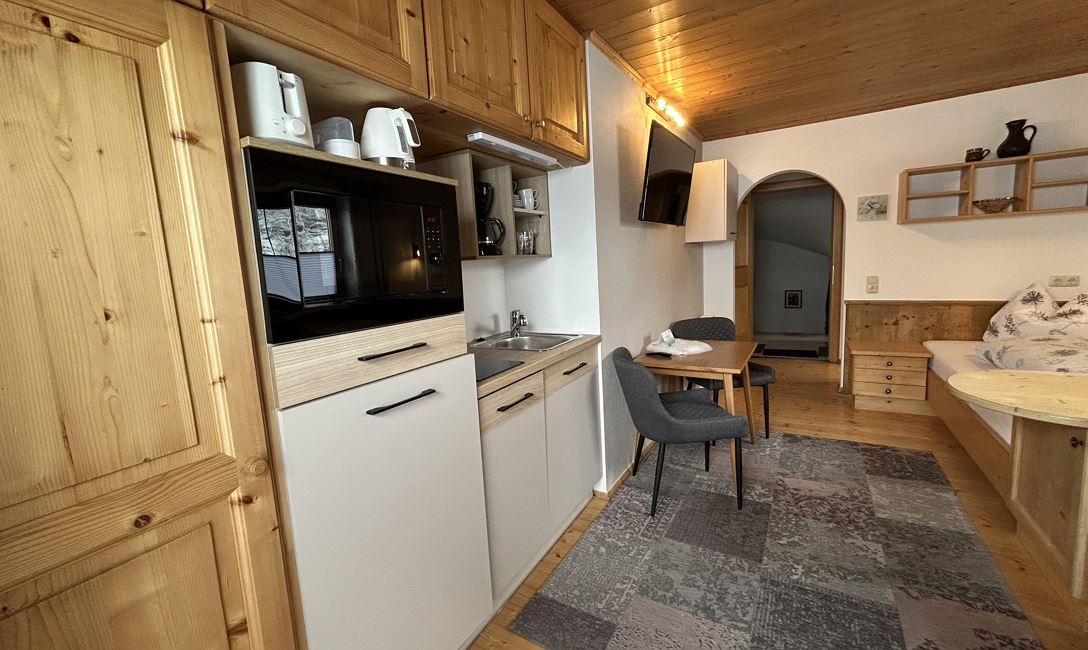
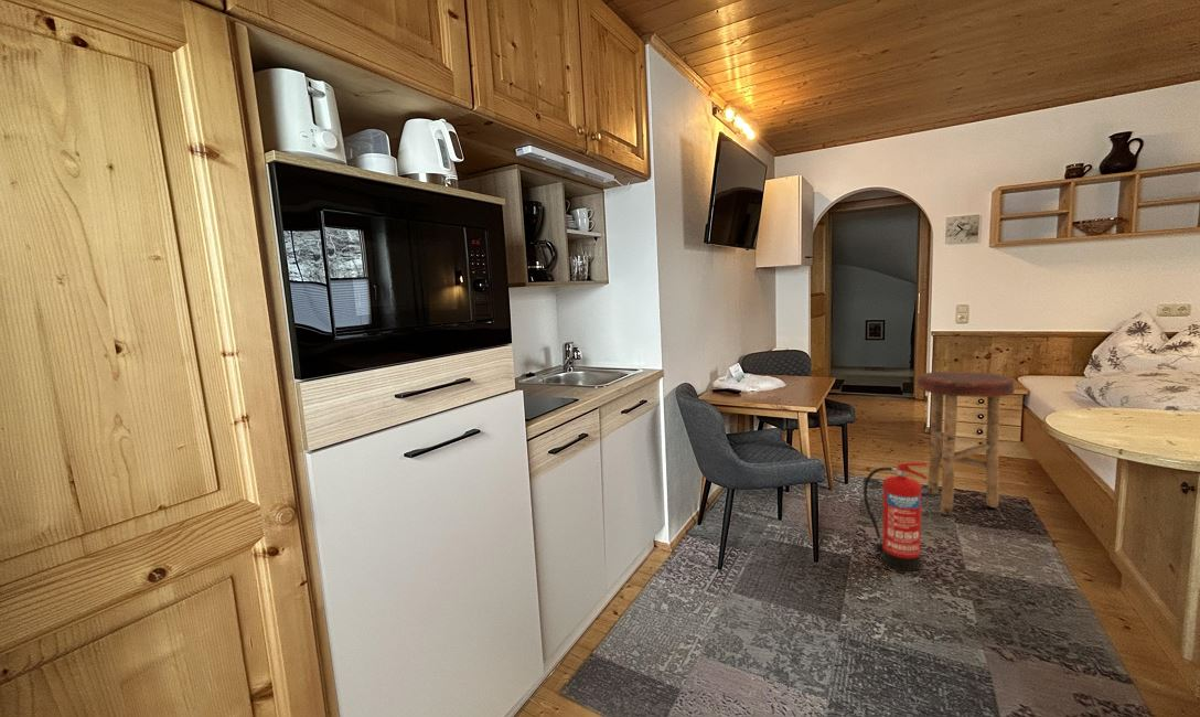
+ fire extinguisher (893, 509)
+ stool (954, 441)
